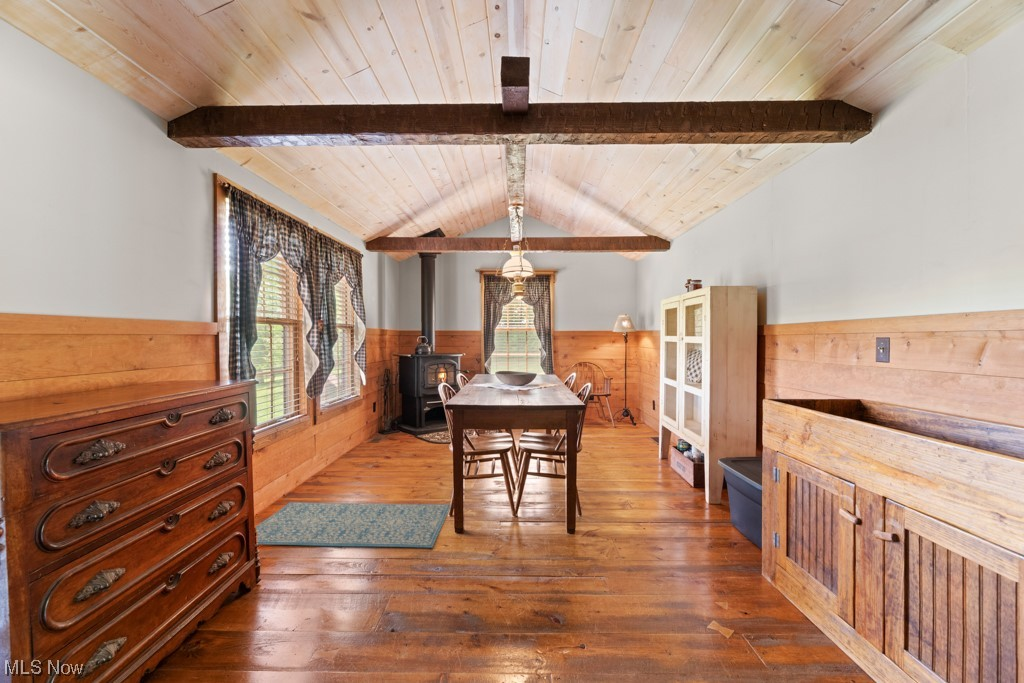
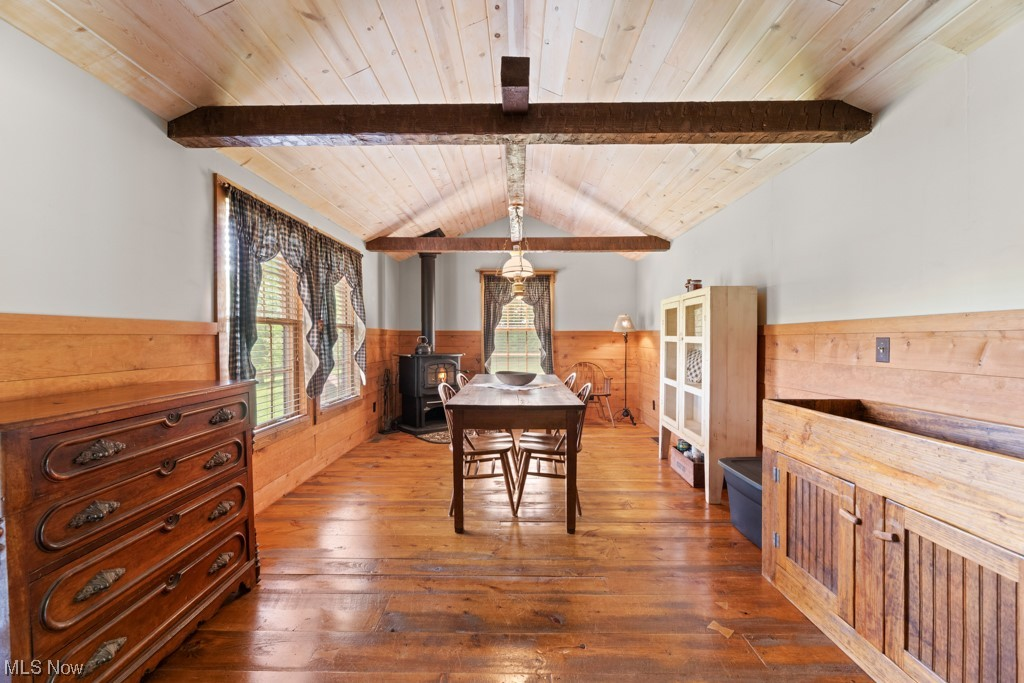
- rug (352, 522)
